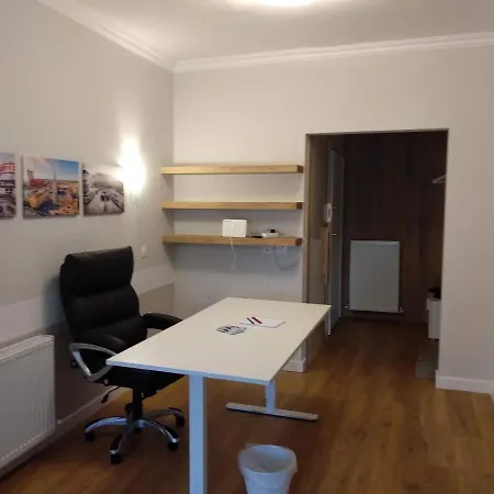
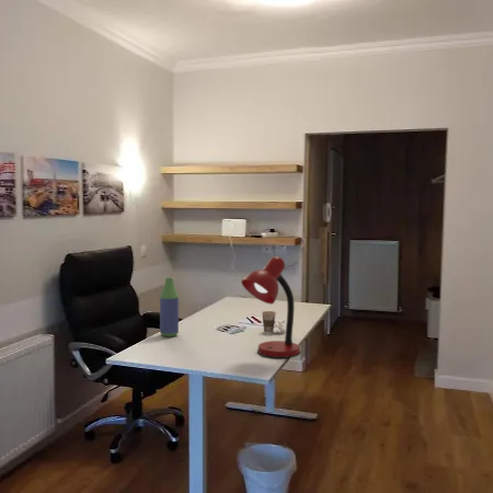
+ cup (273, 322)
+ bottle (169, 307)
+ desk lamp (271, 303)
